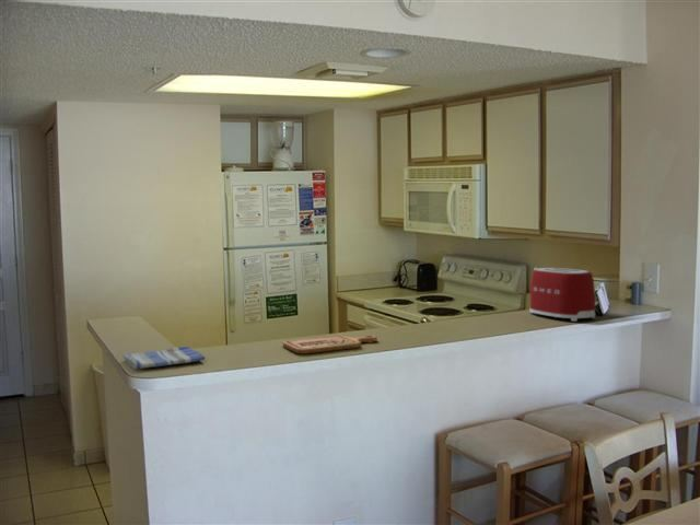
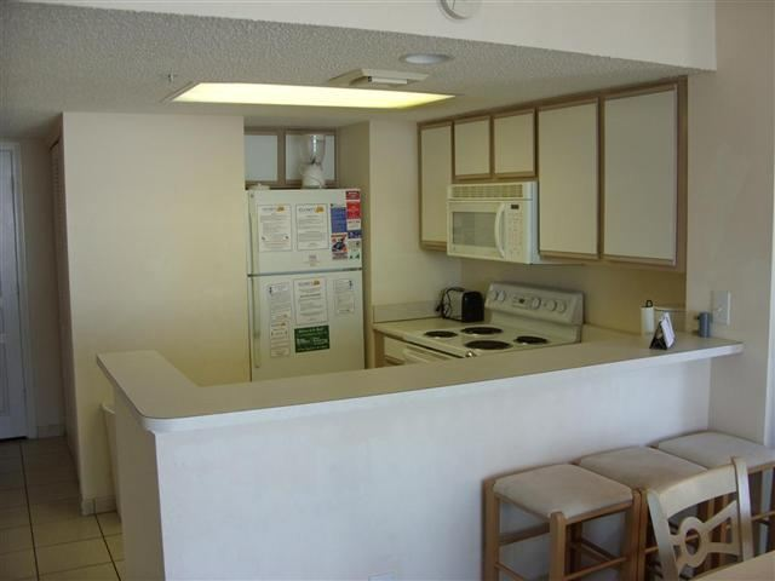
- dish towel (163, 357)
- cutting board (334, 342)
- toaster (560, 292)
